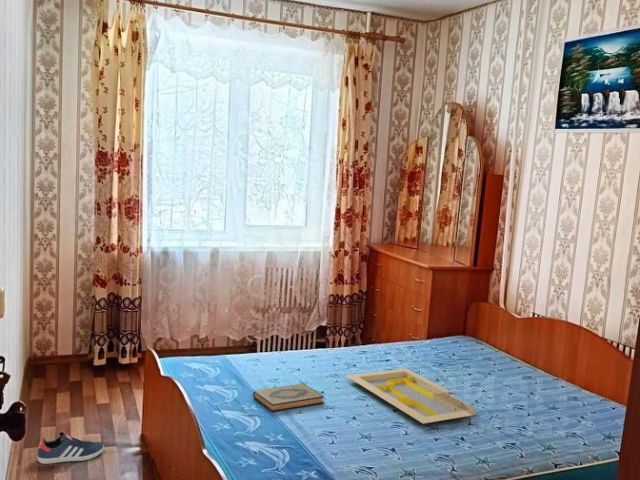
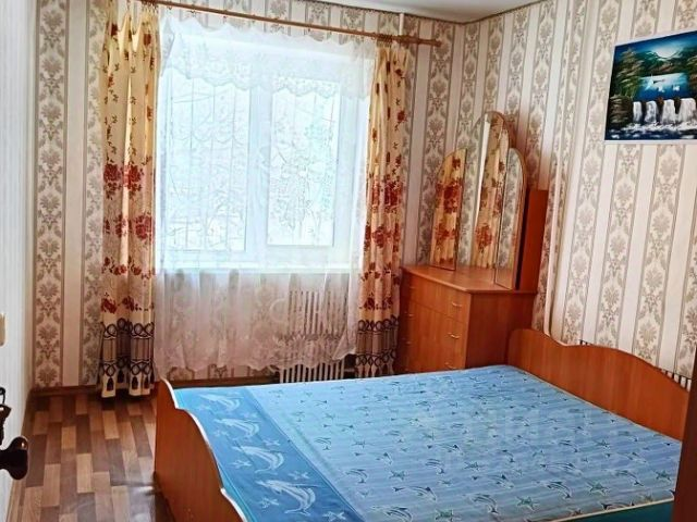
- serving tray (413, 395)
- hardback book (288, 396)
- sneaker (71, 444)
